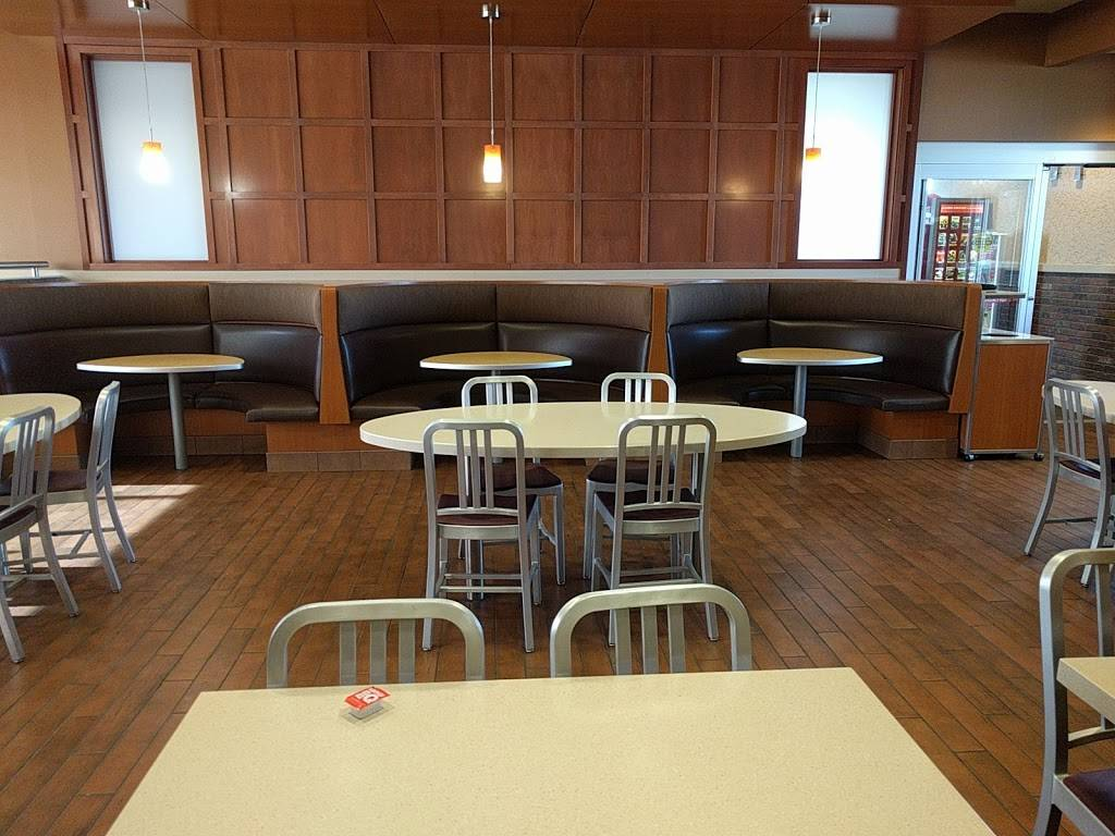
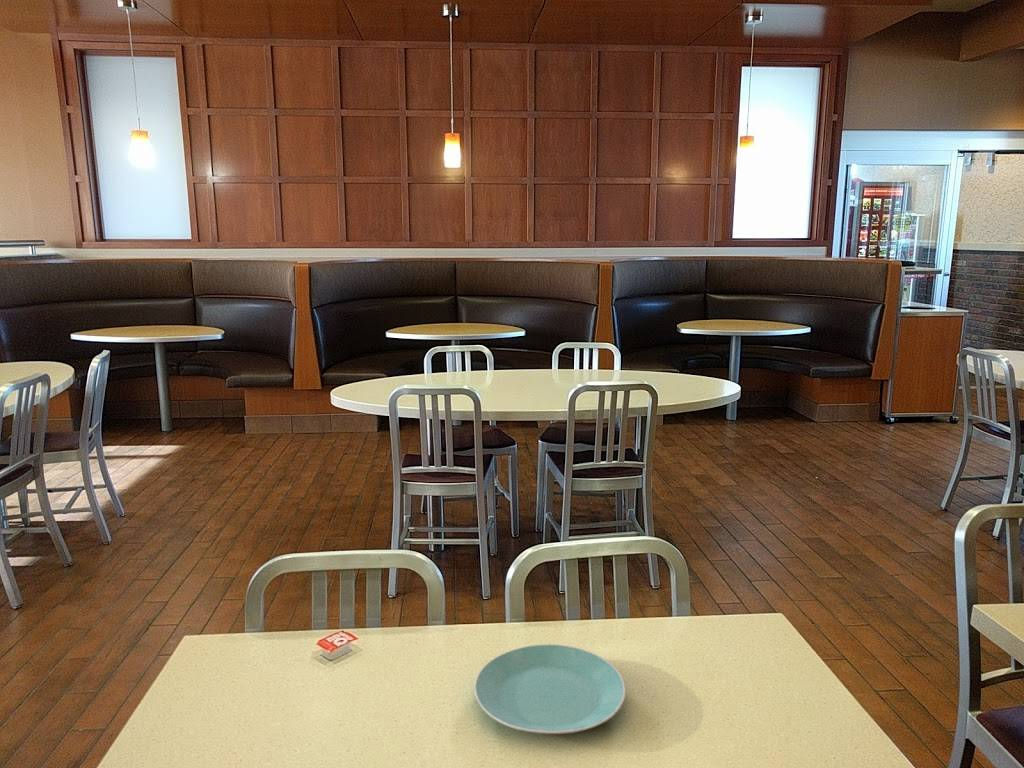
+ plate (549, 691)
